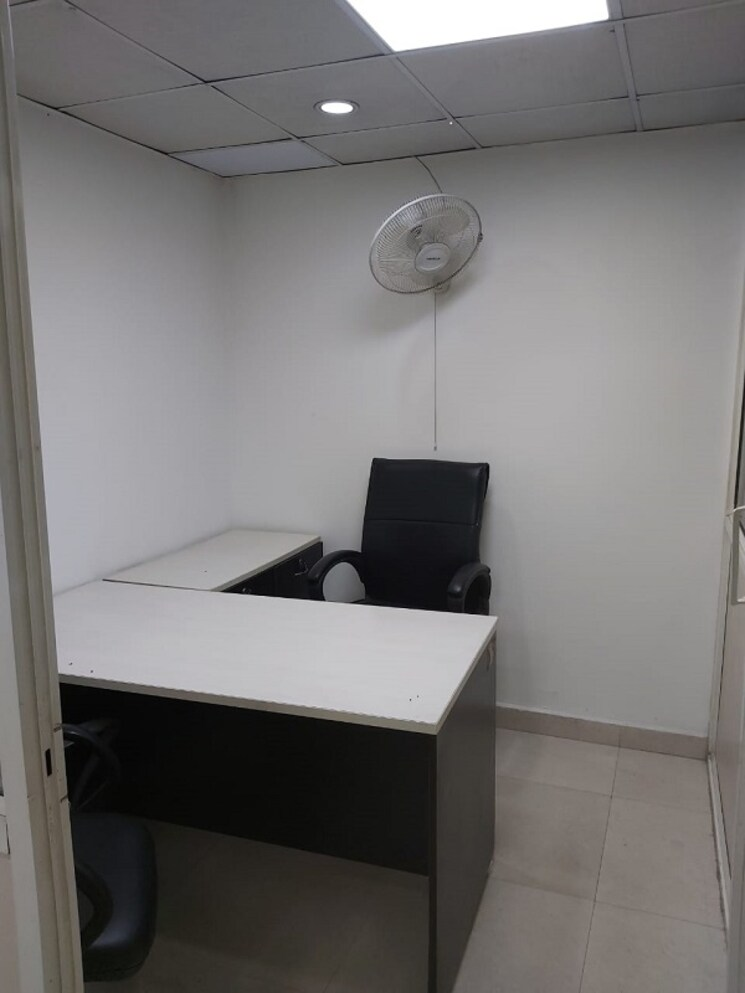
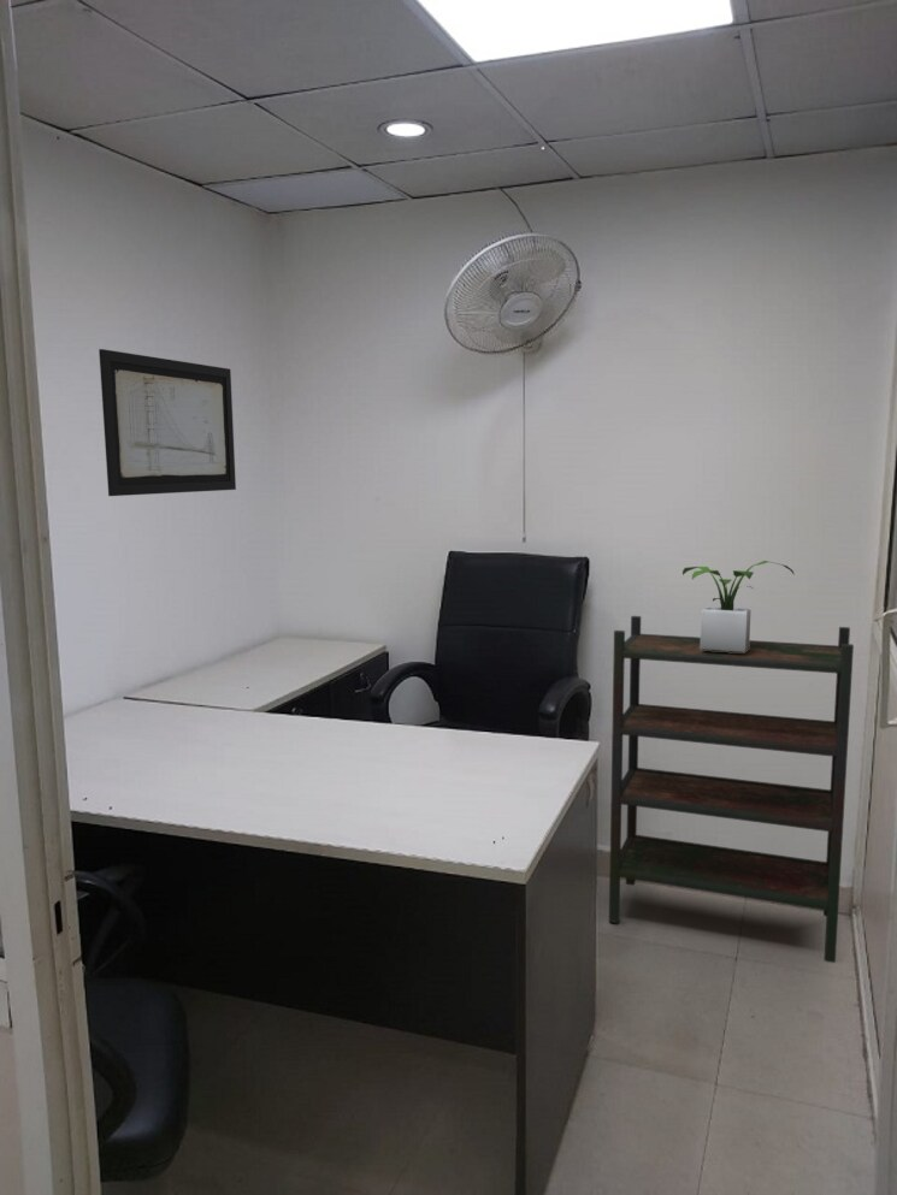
+ wall art (175, 426)
+ bookshelf (726, 777)
+ potted plant (732, 605)
